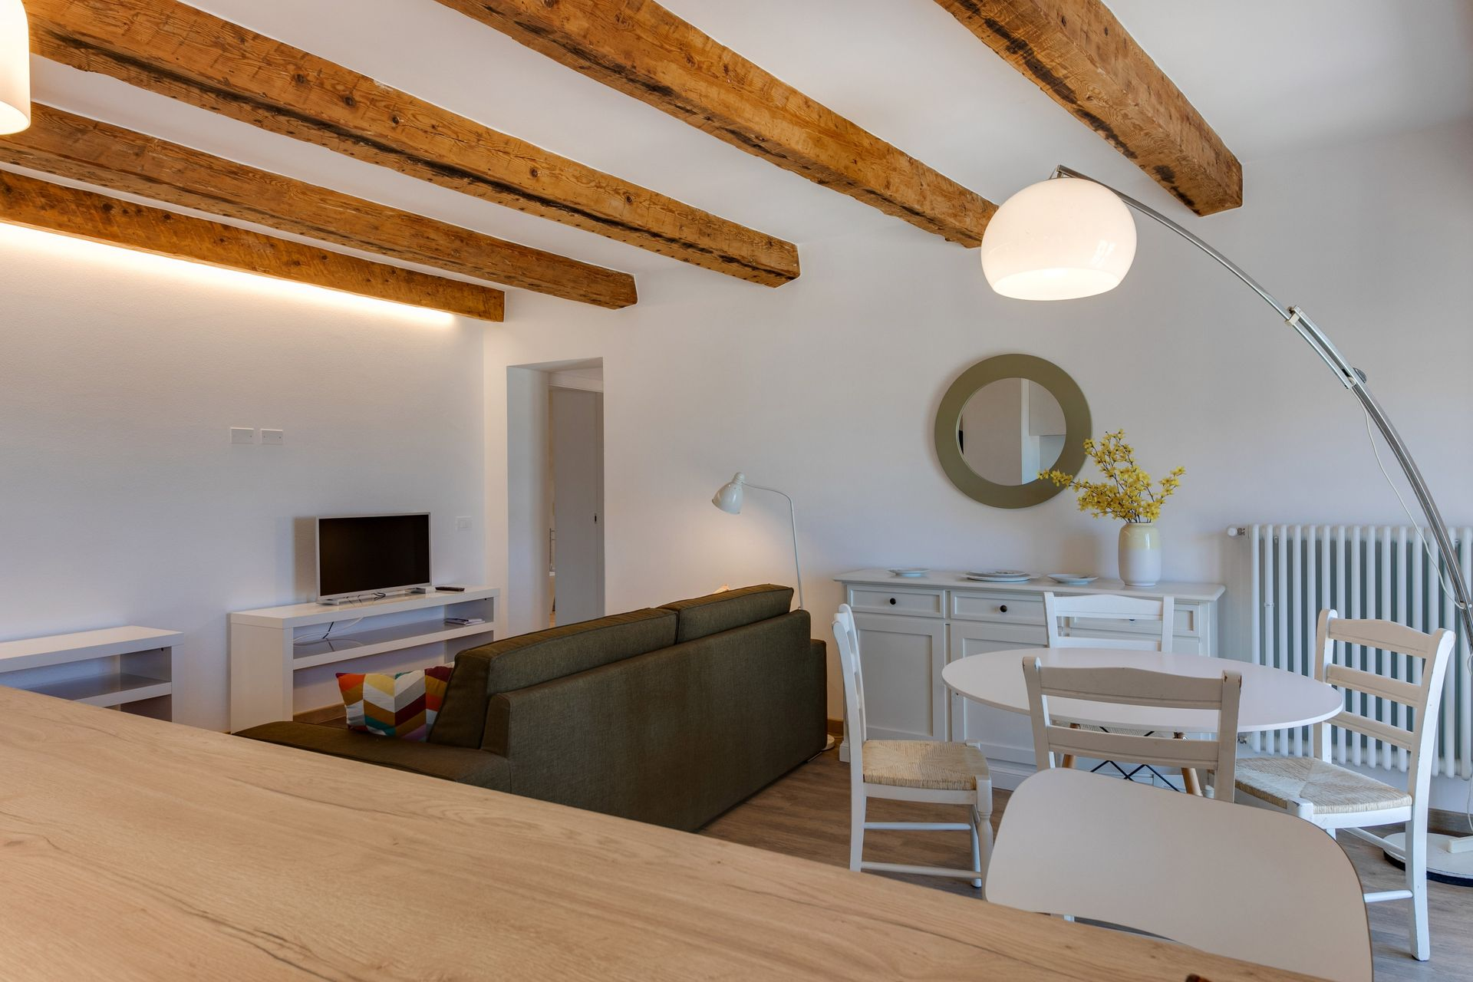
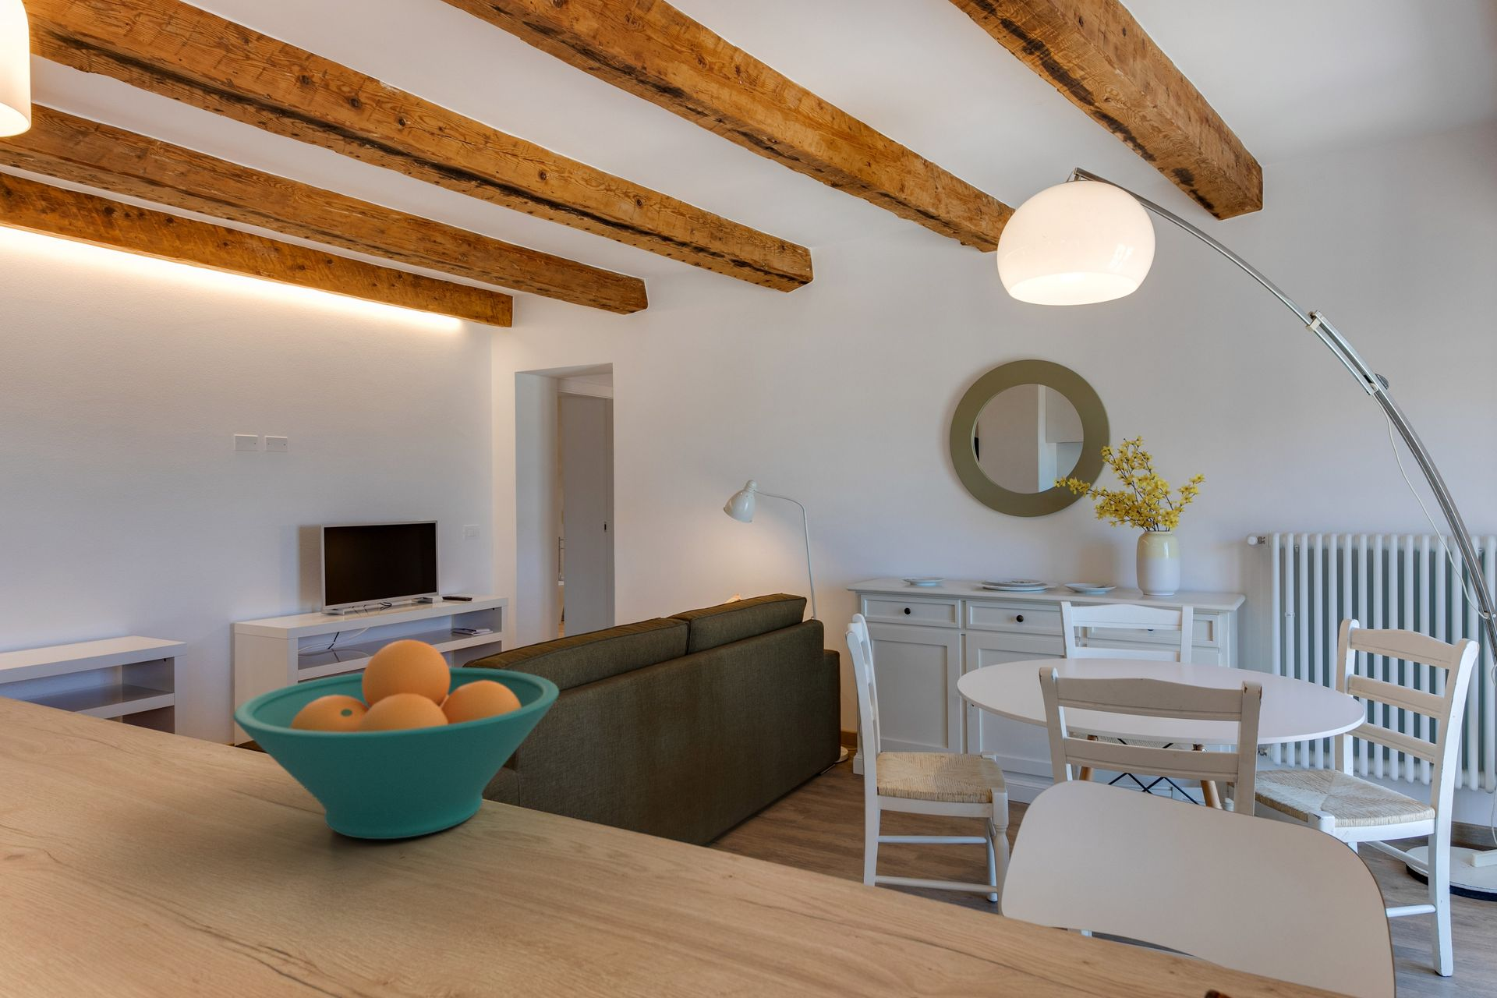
+ fruit bowl (404, 728)
